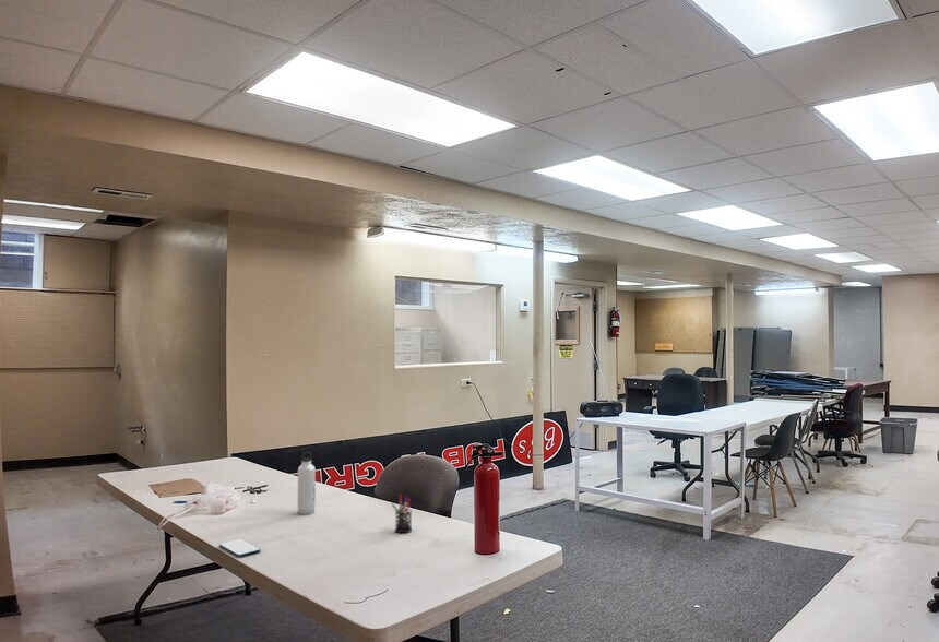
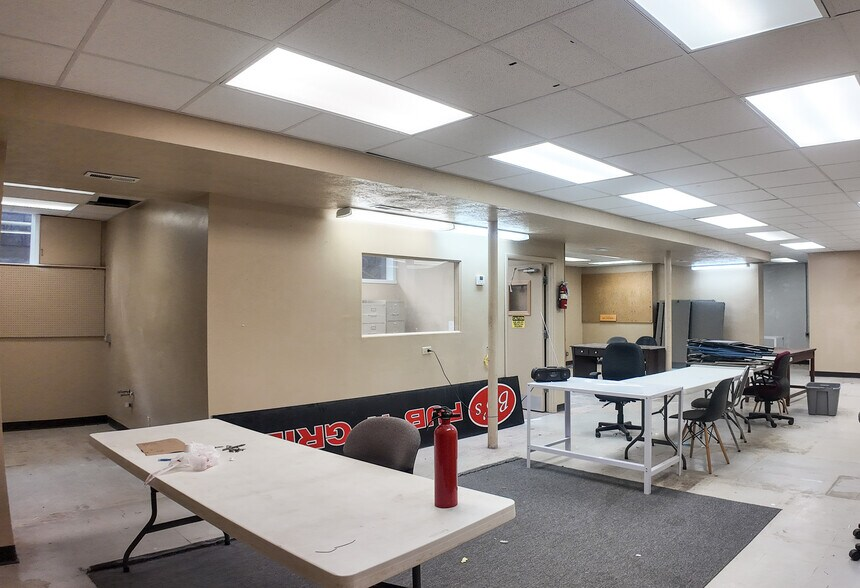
- smartphone (239, 547)
- water bottle (306, 482)
- pen holder (401, 513)
